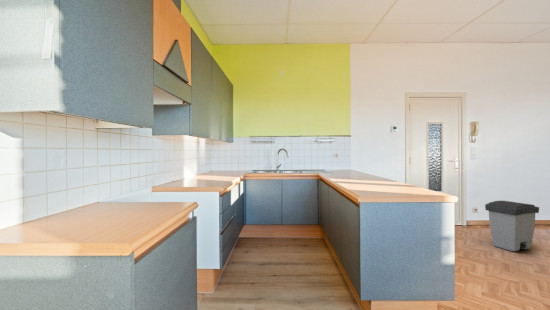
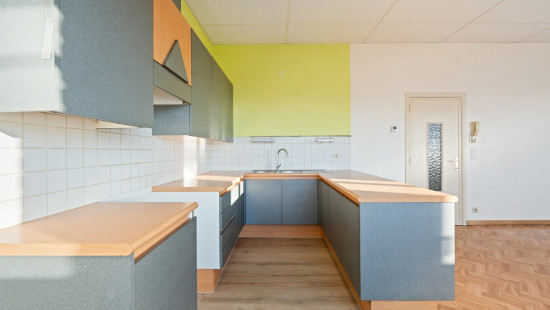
- trash can (510, 224)
